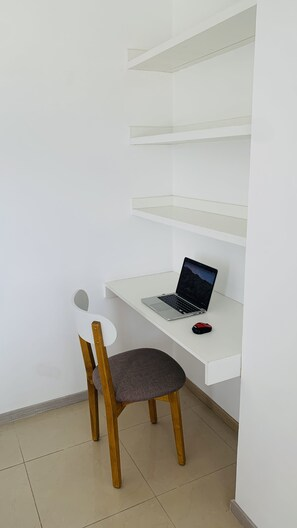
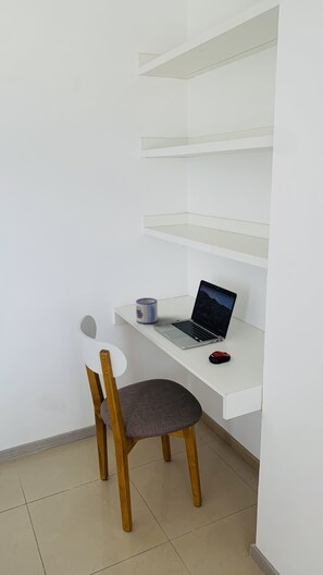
+ mug (148, 311)
